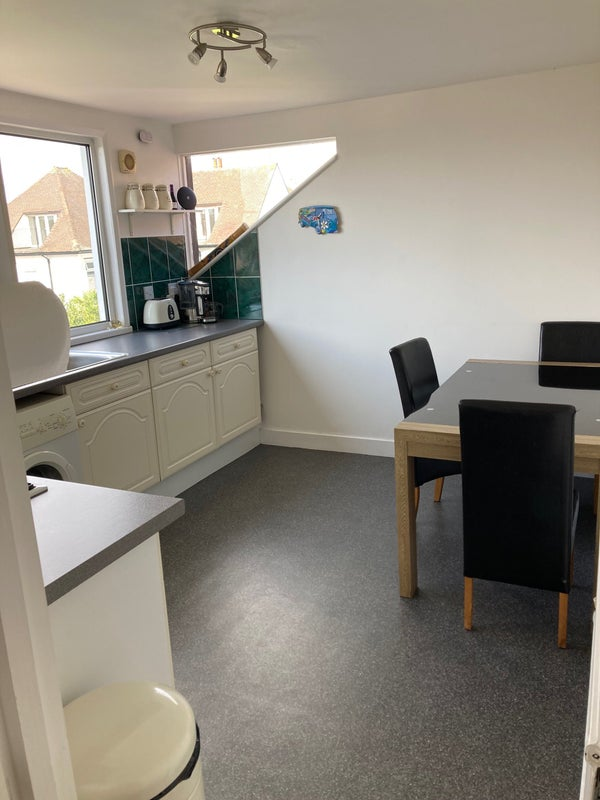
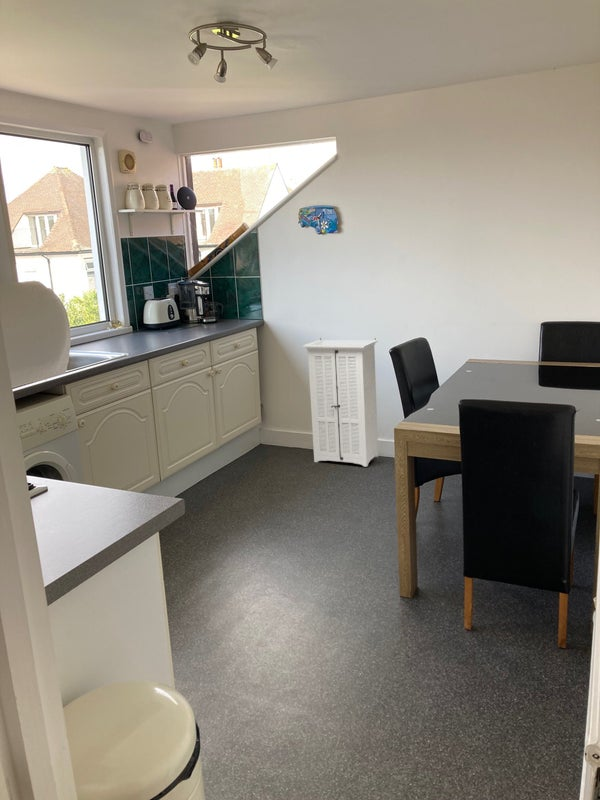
+ storage cabinet (343, 401)
